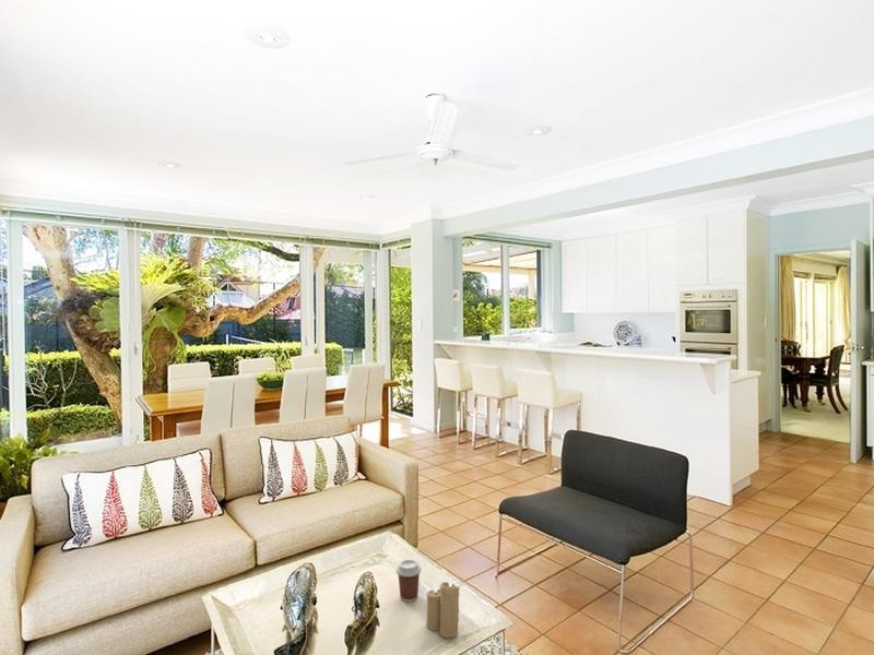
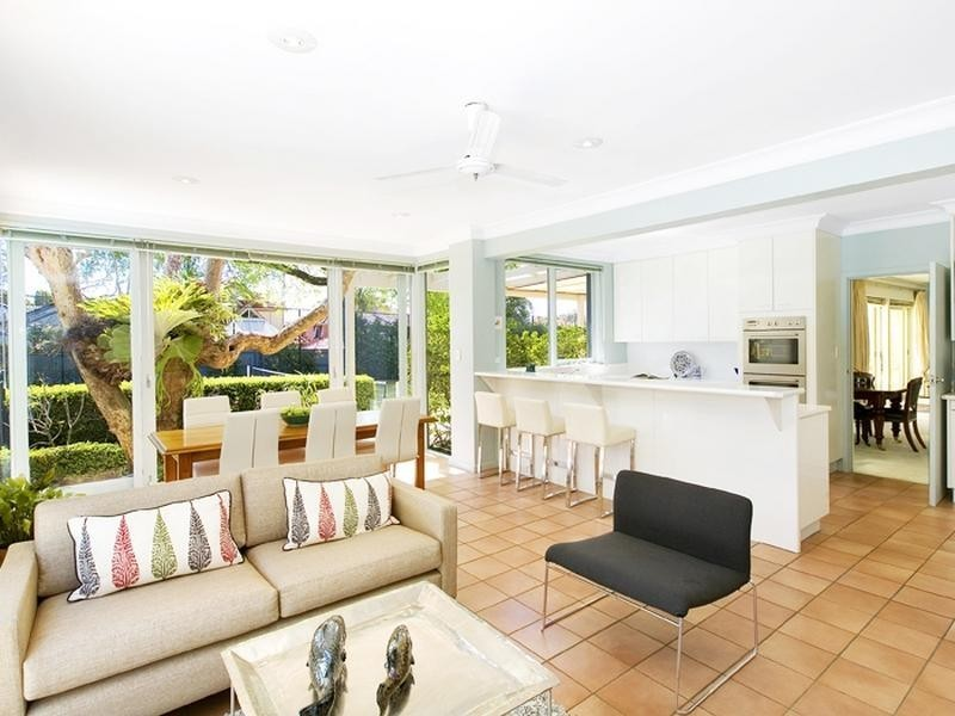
- candle (442, 602)
- coffee cup (409, 580)
